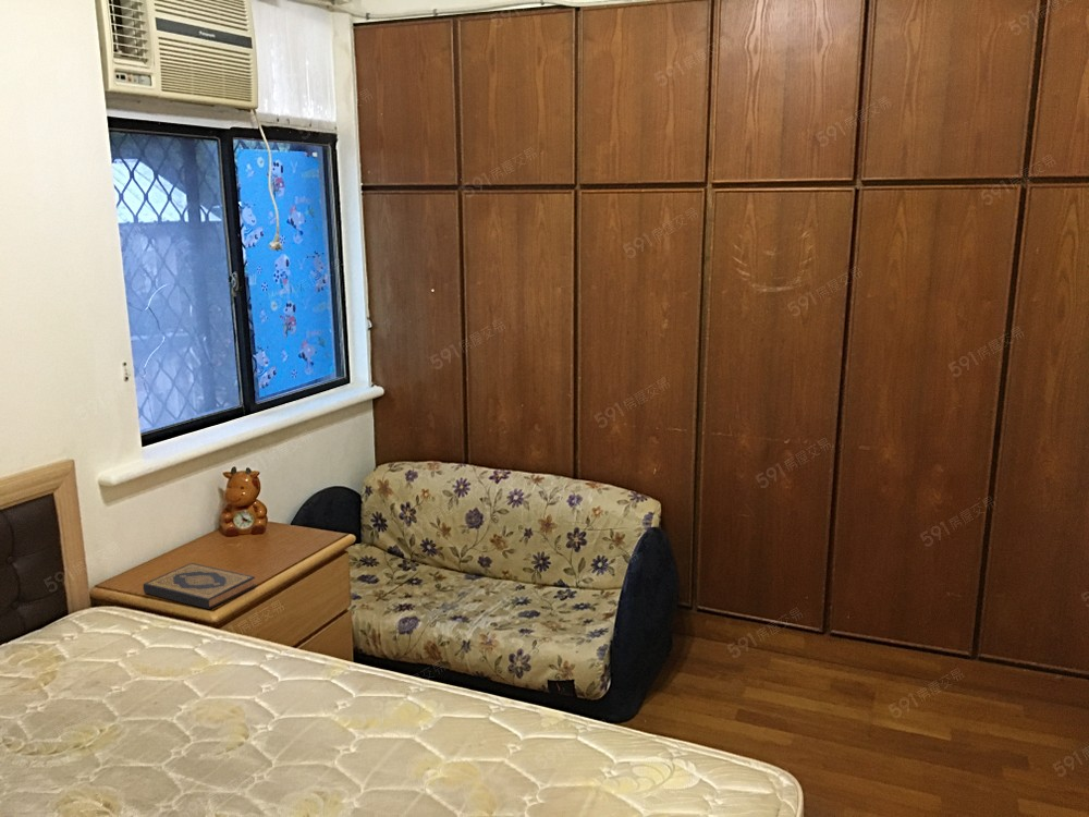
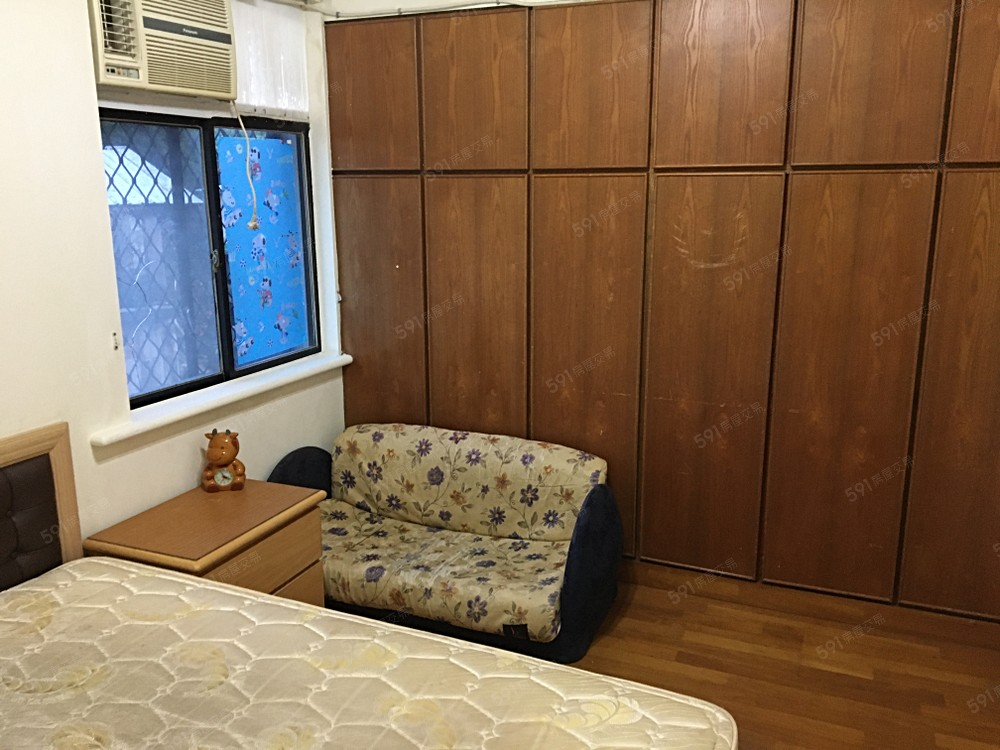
- hardback book (199, 585)
